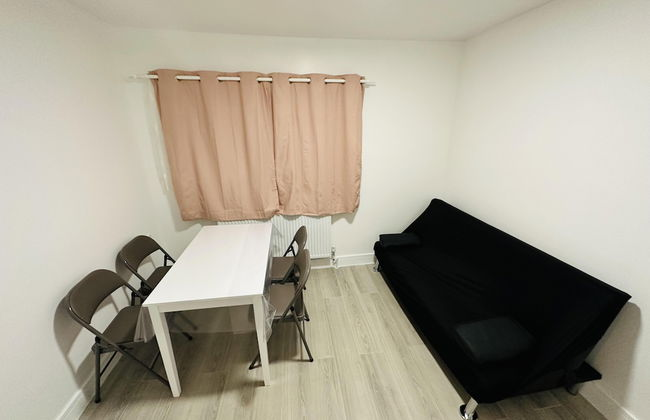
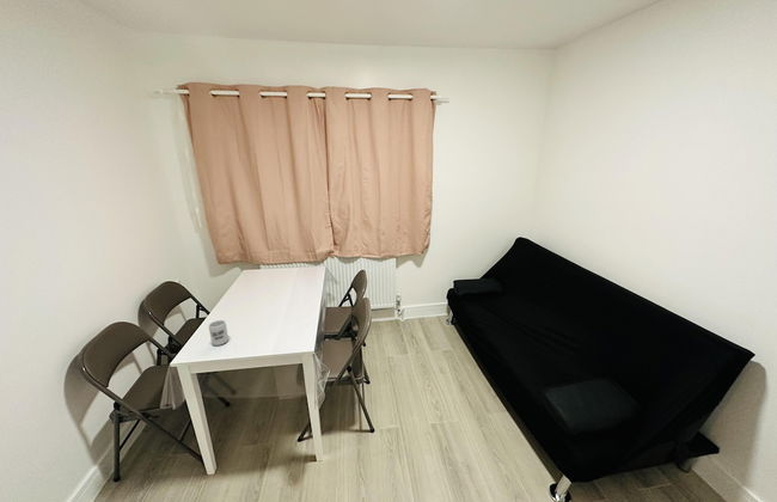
+ cup (219, 332)
